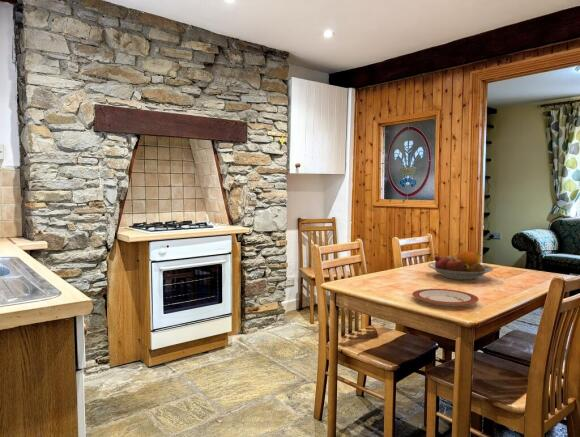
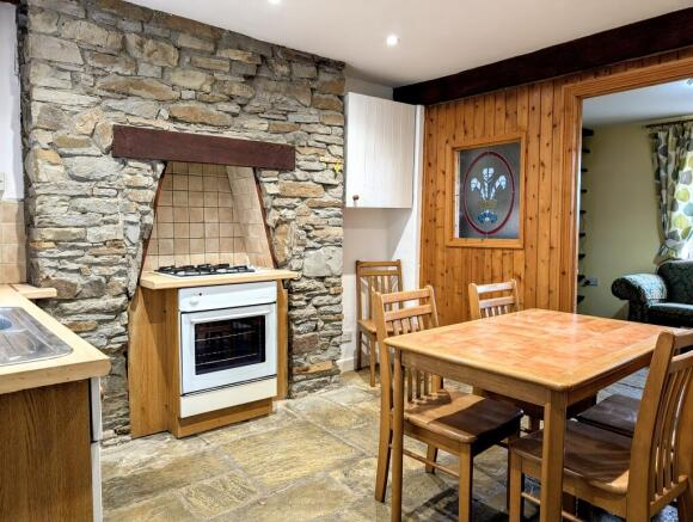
- plate (444, 298)
- fruit bowl (459, 264)
